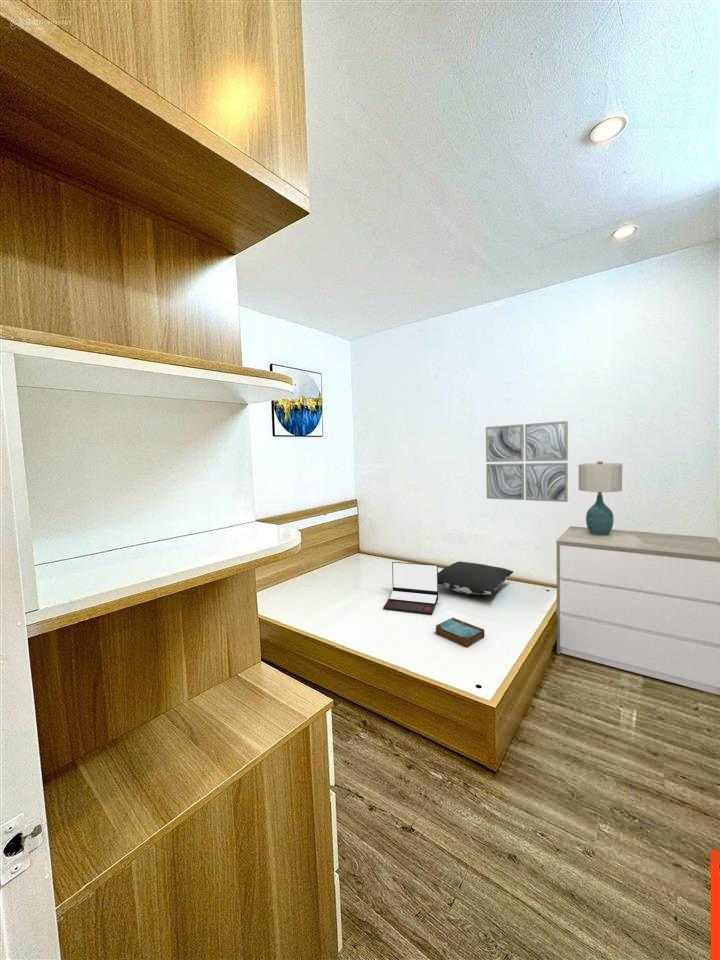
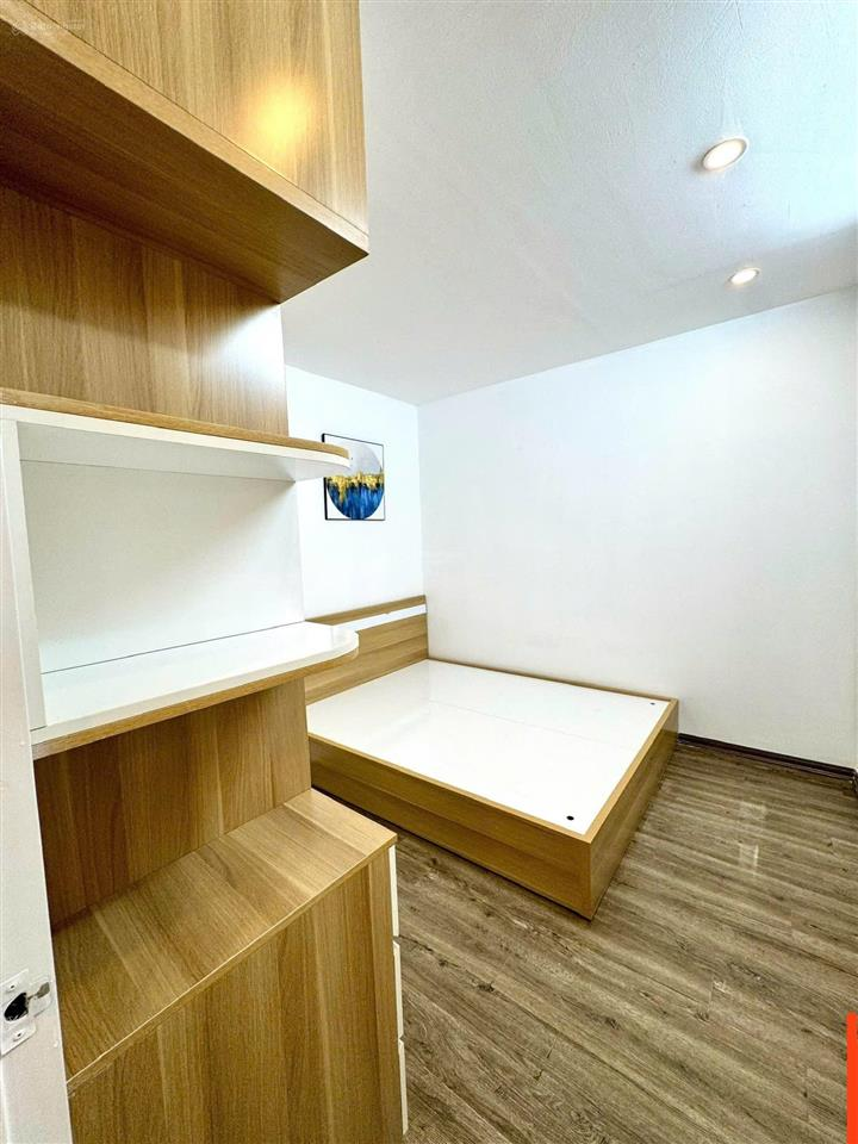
- pillow (473, 576)
- wall art (525, 463)
- table lamp (599, 497)
- laptop (410, 586)
- dresser (634, 597)
- book (459, 631)
